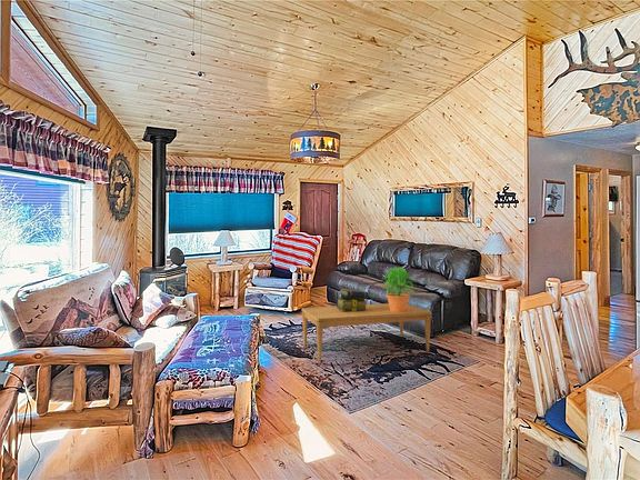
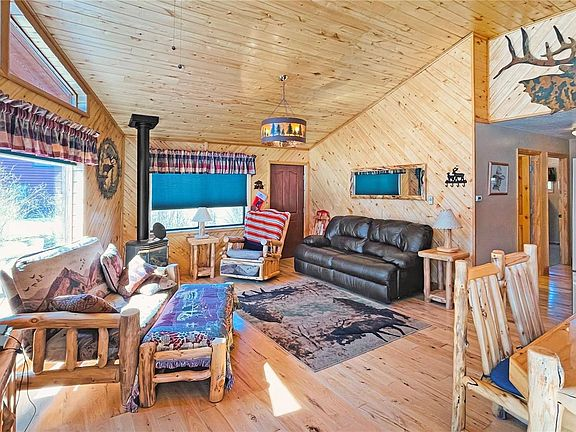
- coffee table (364, 323)
- potted plant (398, 288)
- stack of books (352, 299)
